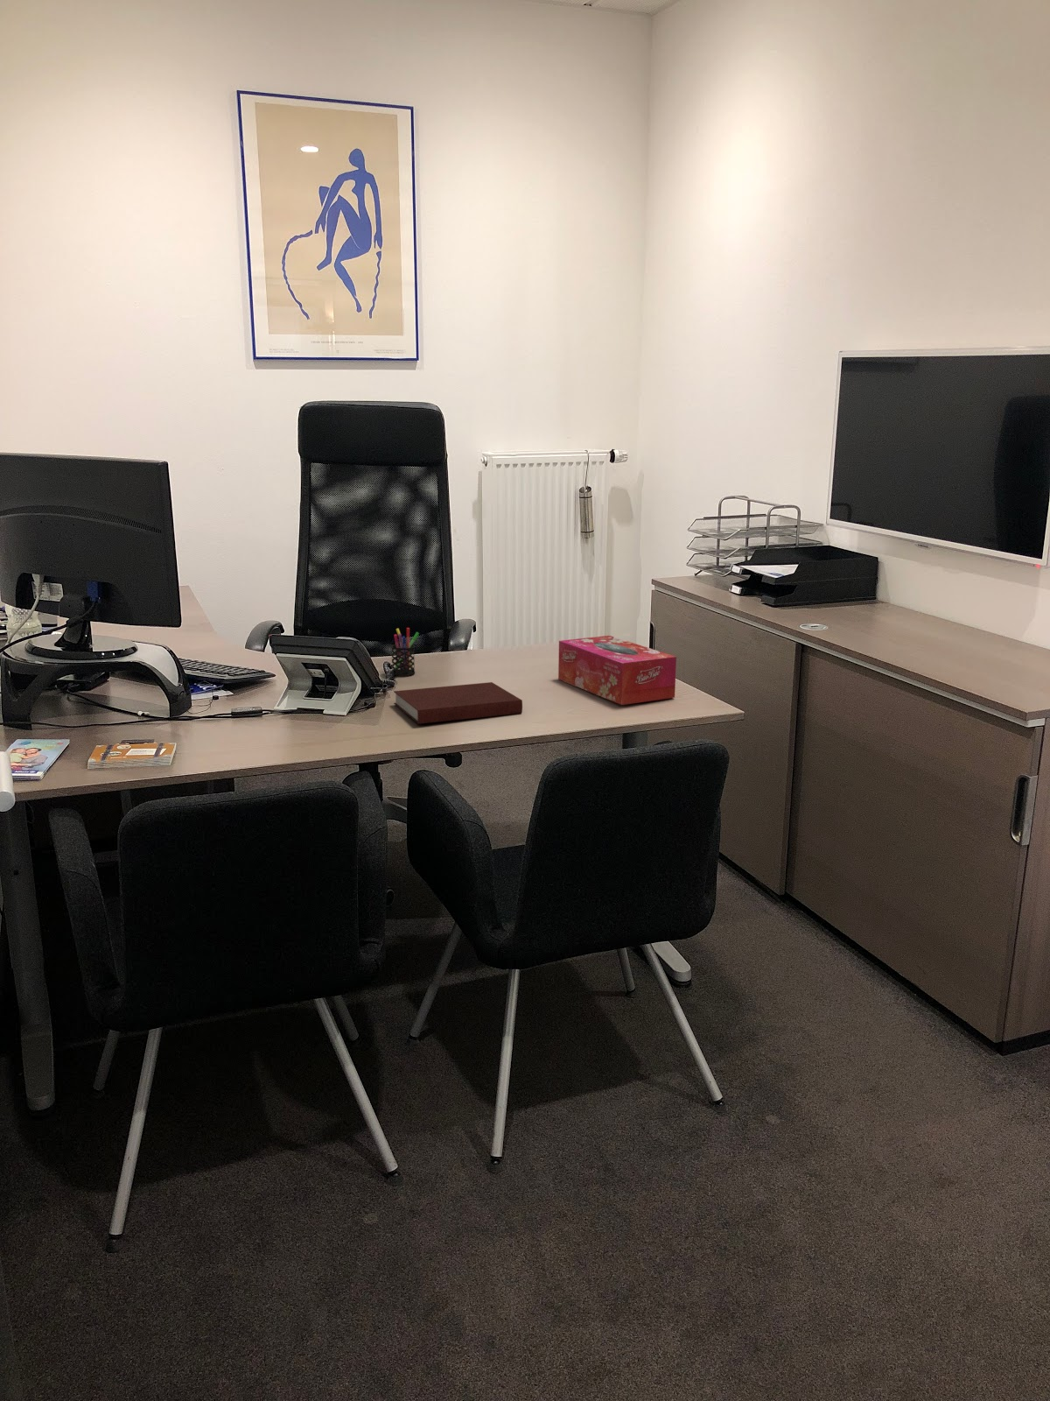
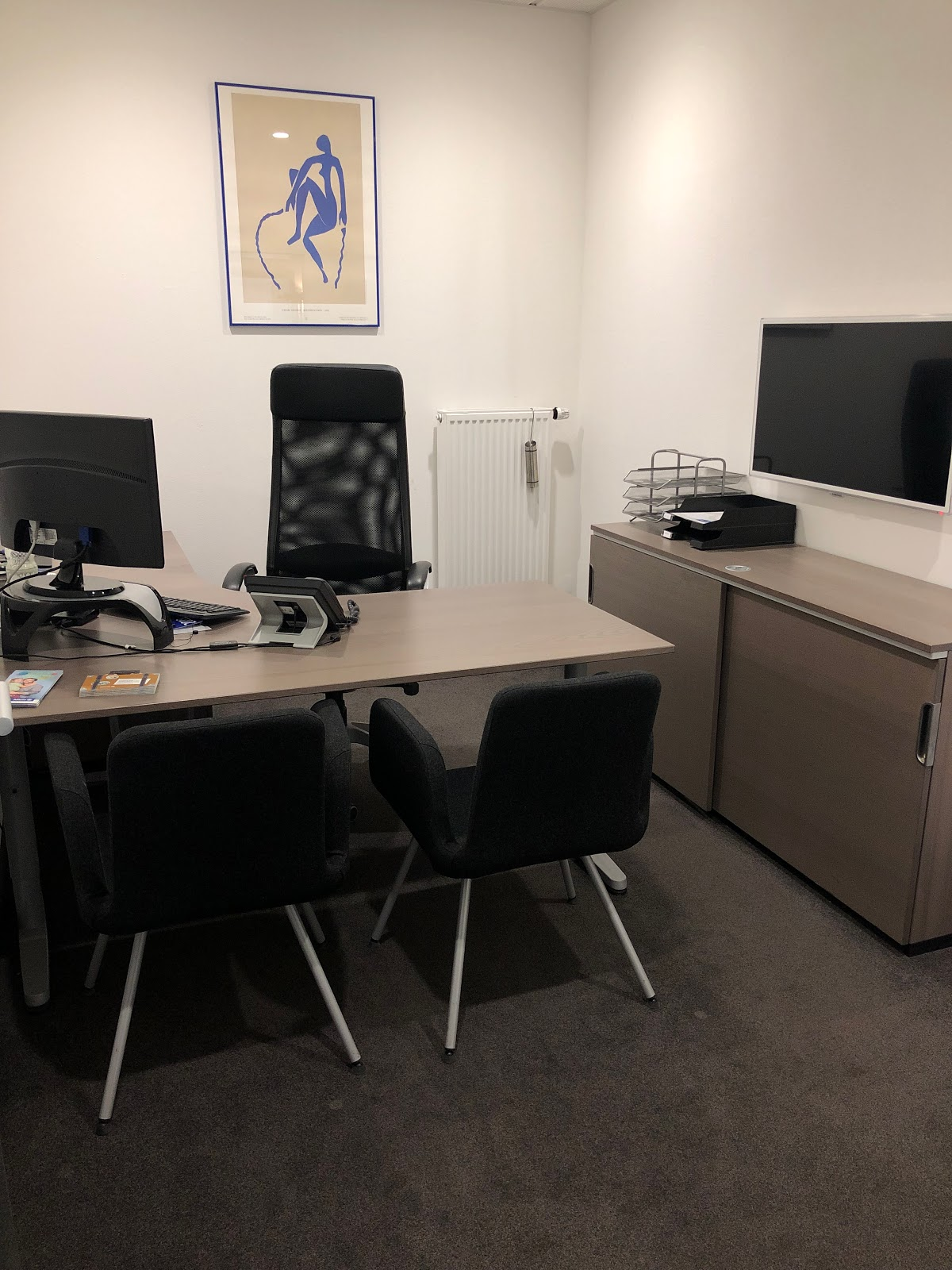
- pen holder (405, 650)
- tissue box (615, 669)
- notebook (457, 702)
